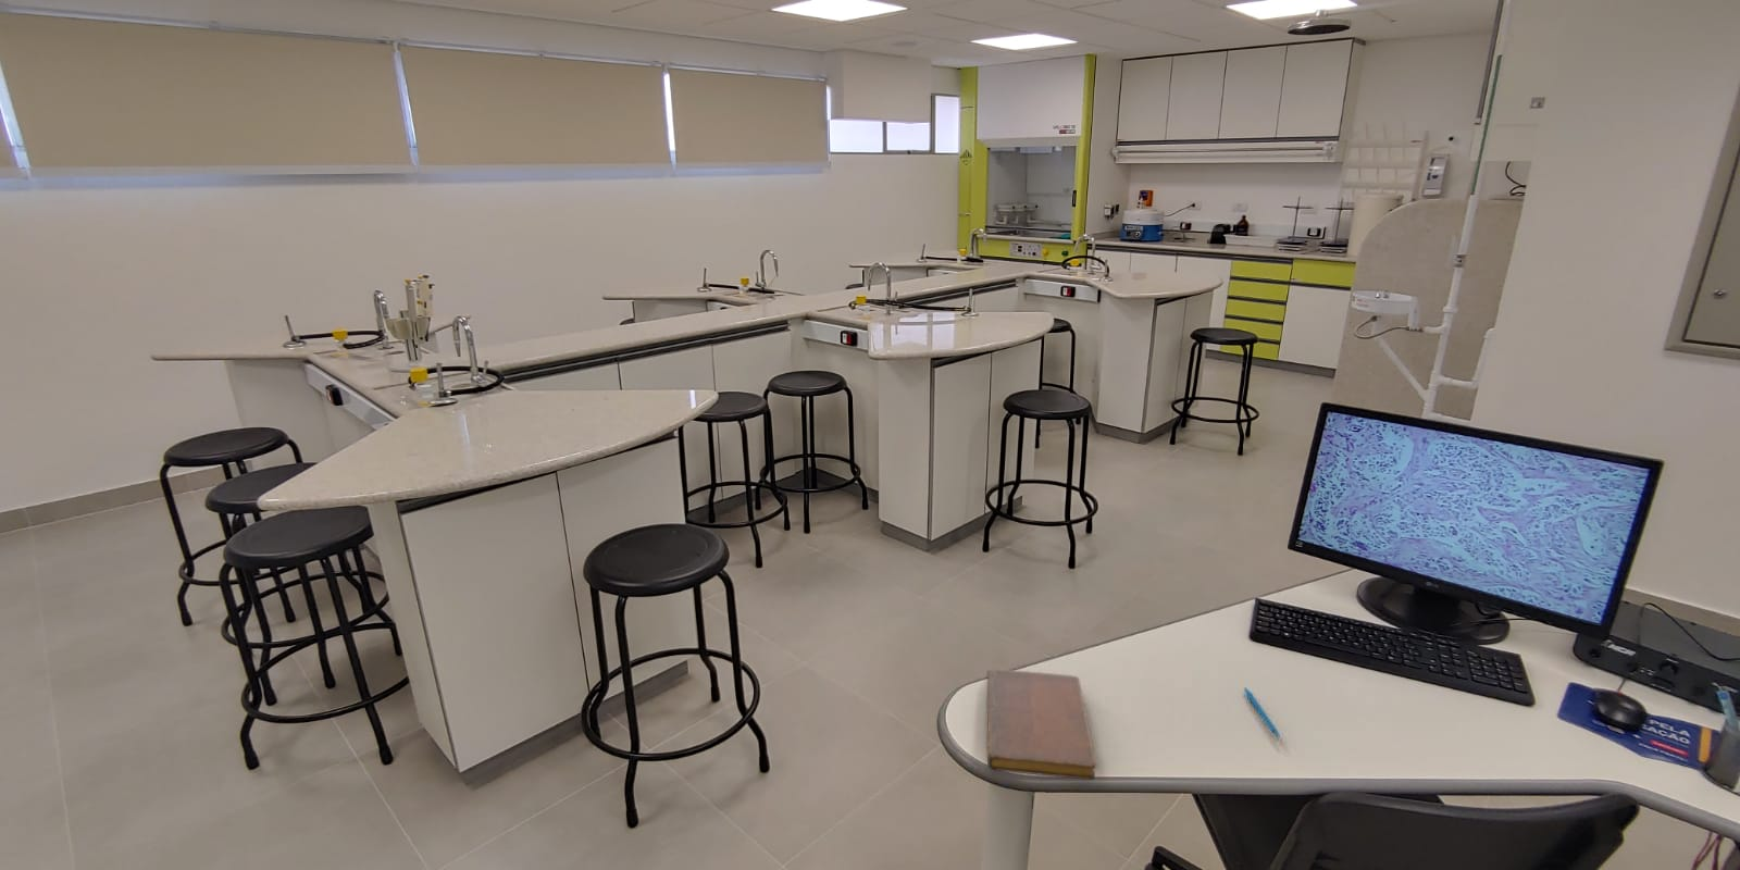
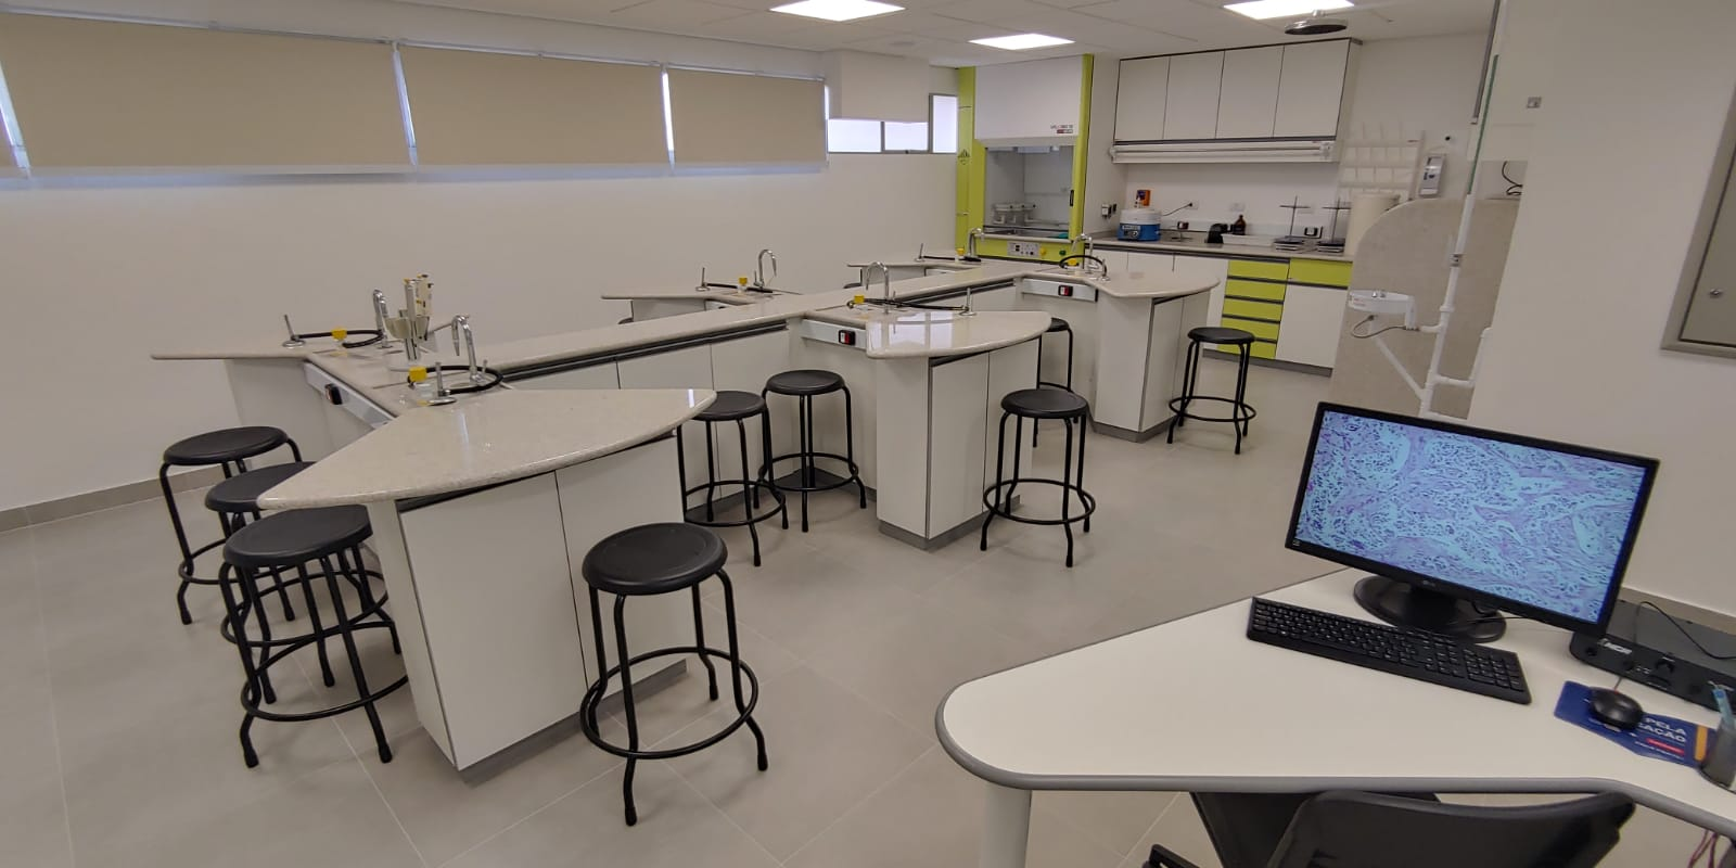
- notebook (1036, 719)
- pen (1262, 711)
